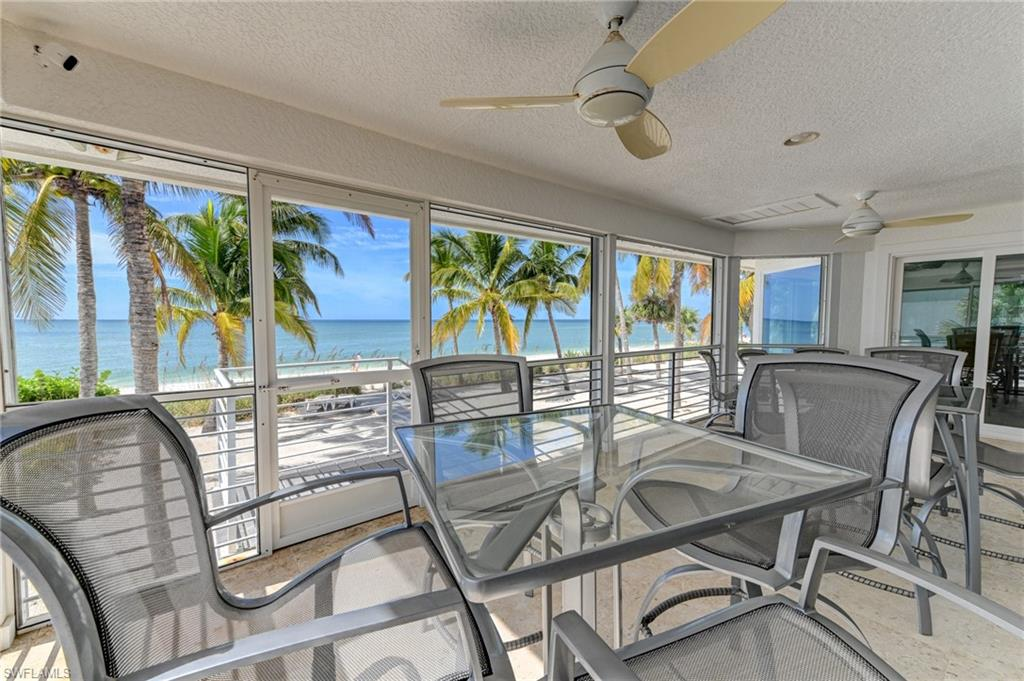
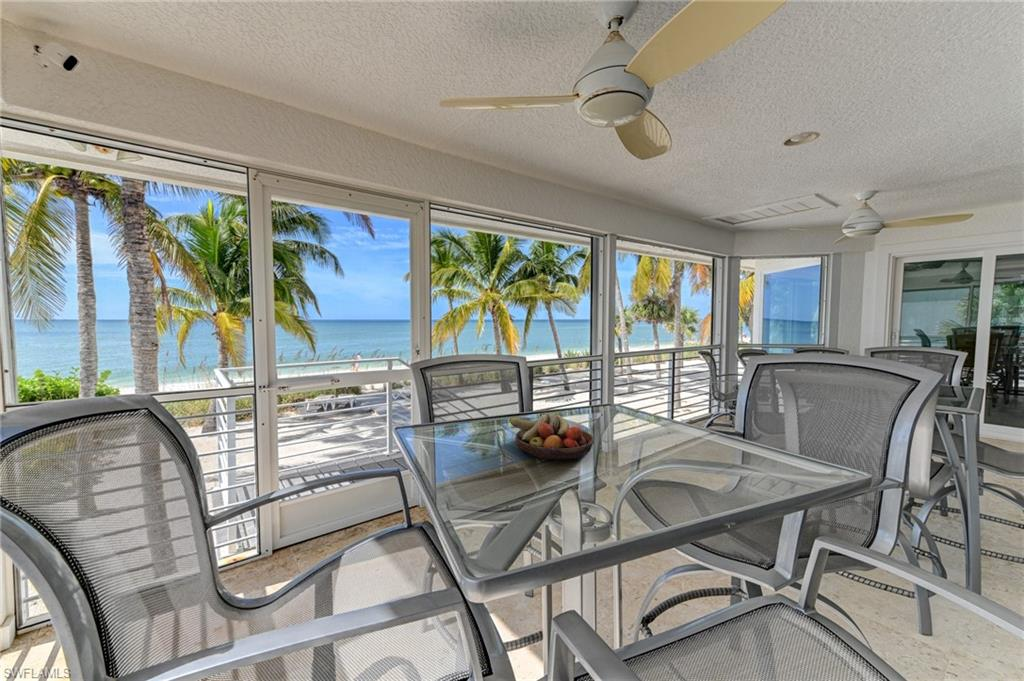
+ fruit bowl (553, 433)
